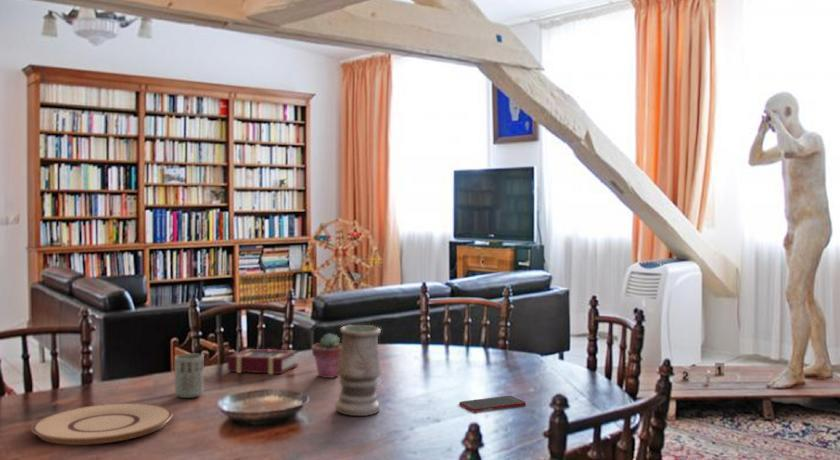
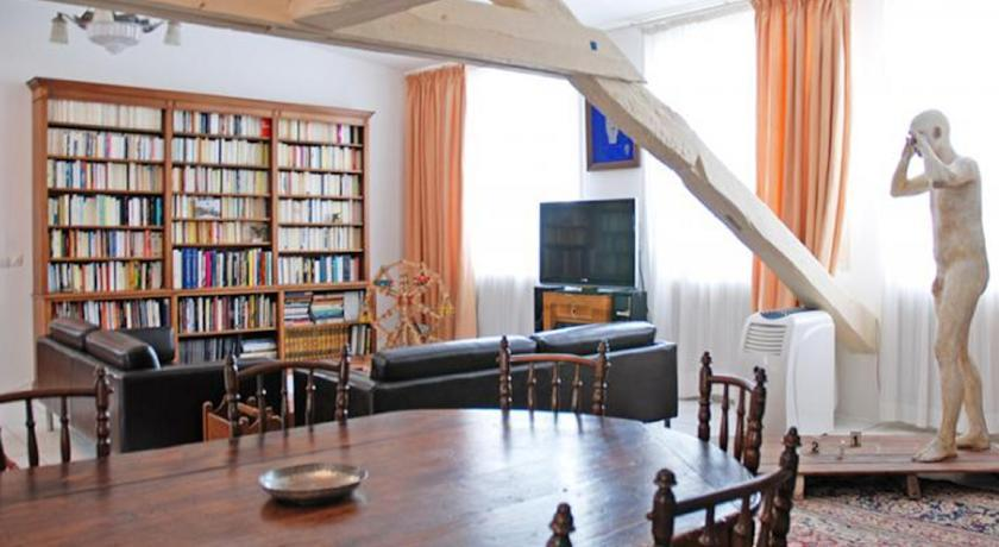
- potted succulent (328, 354)
- vase (358, 369)
- book (263, 360)
- plate (104, 423)
- cell phone (492, 404)
- cup (189, 375)
